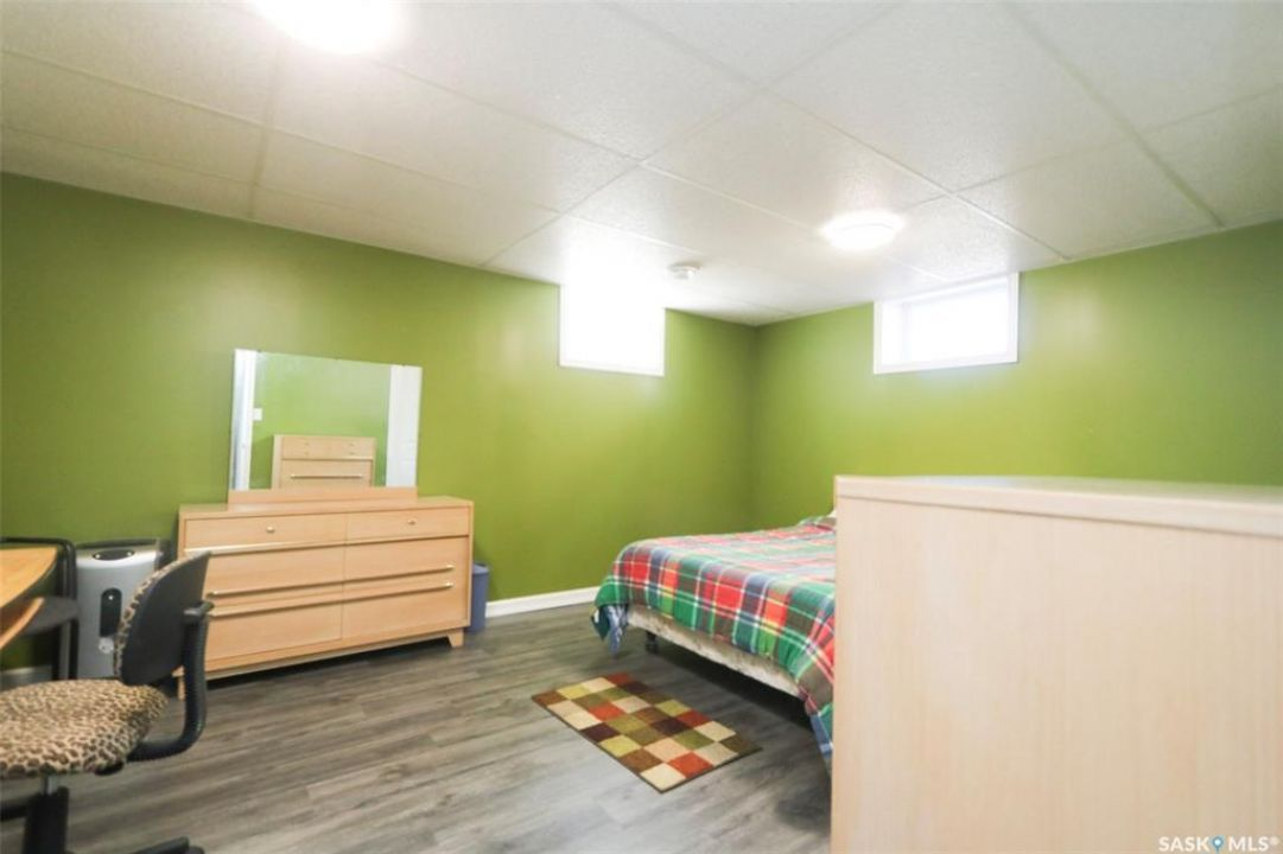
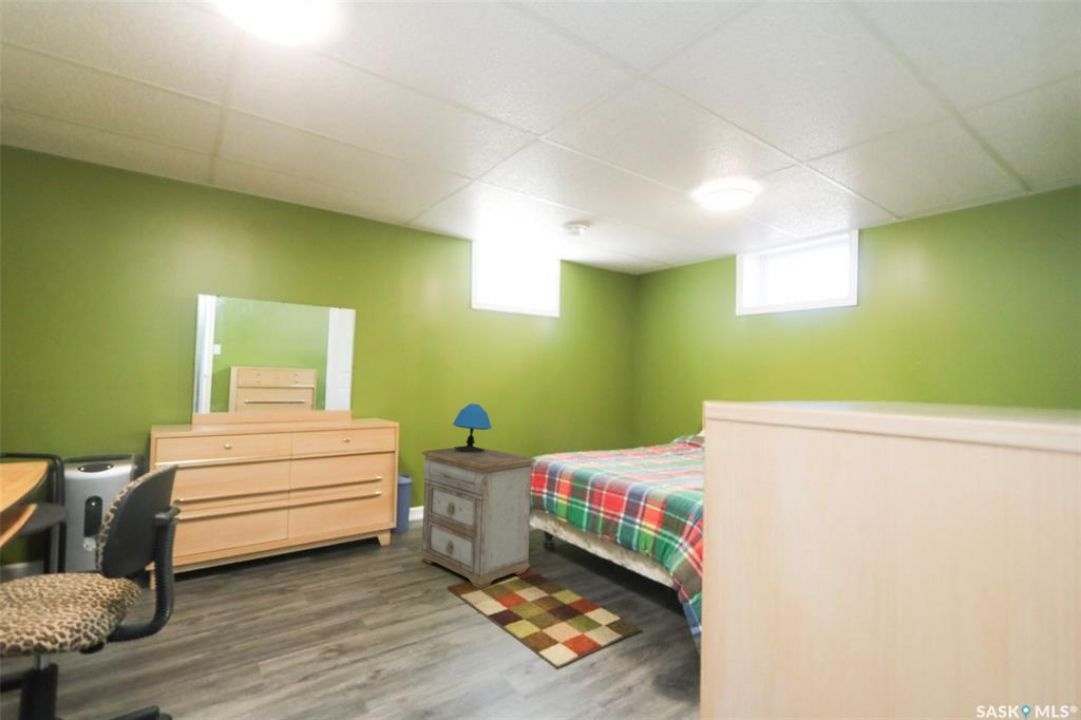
+ nightstand (475, 509)
+ table lamp (471, 427)
